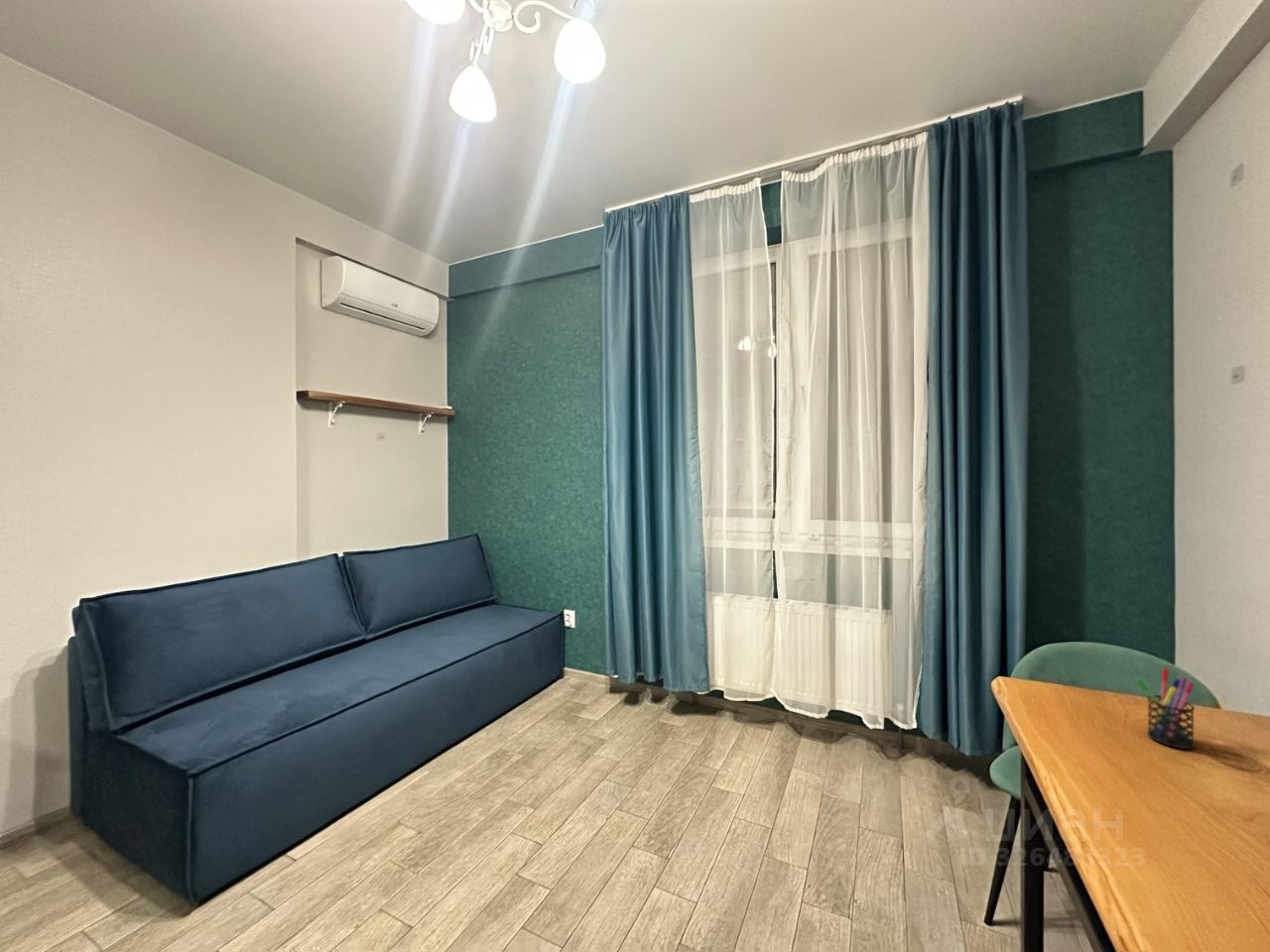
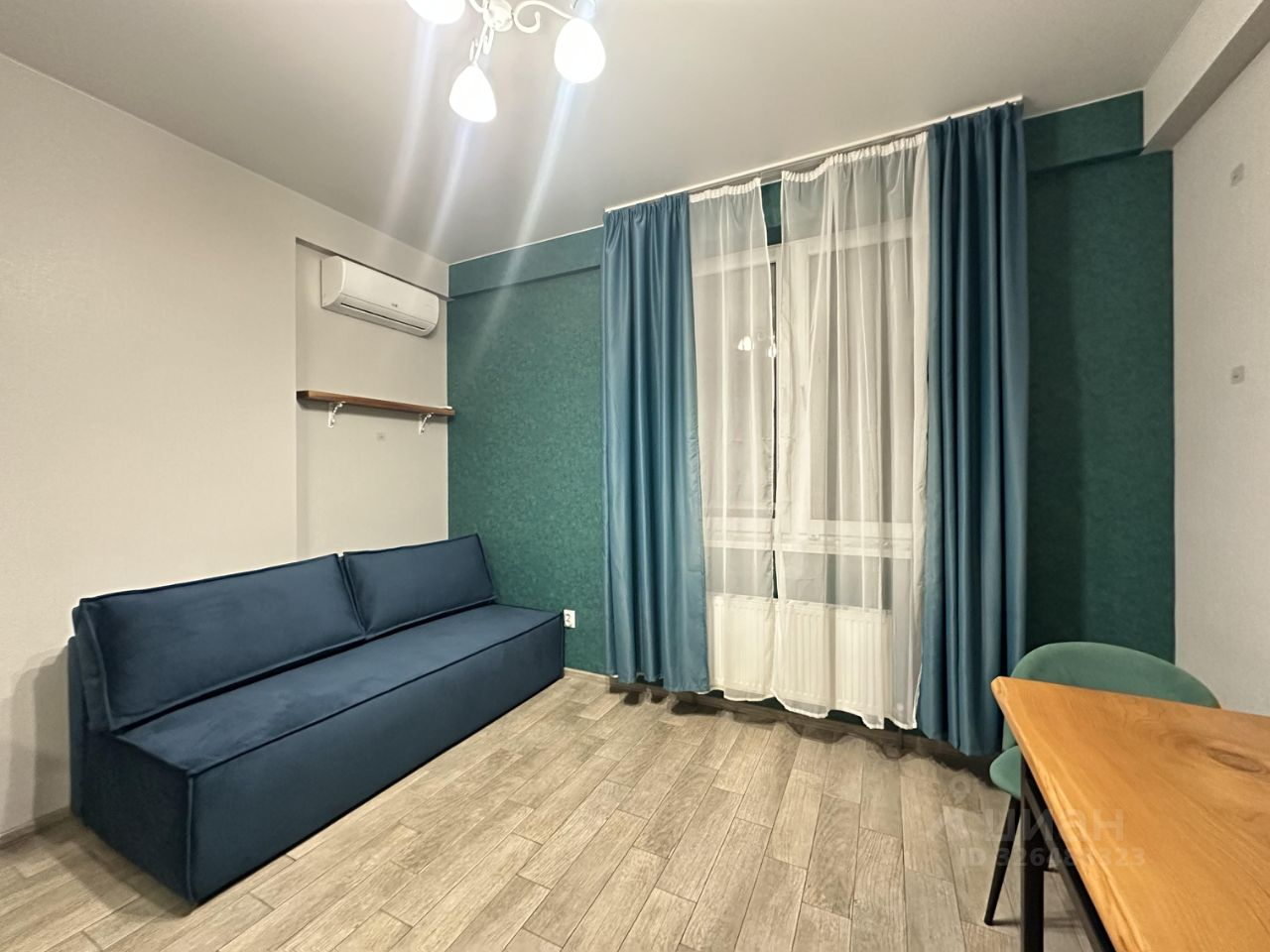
- pen holder (1164, 705)
